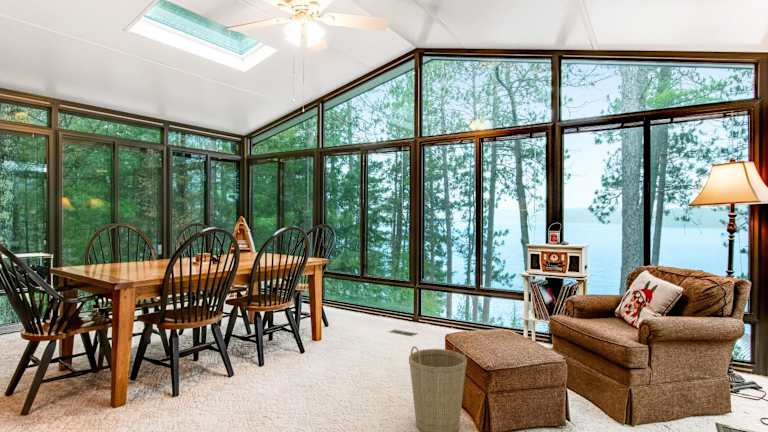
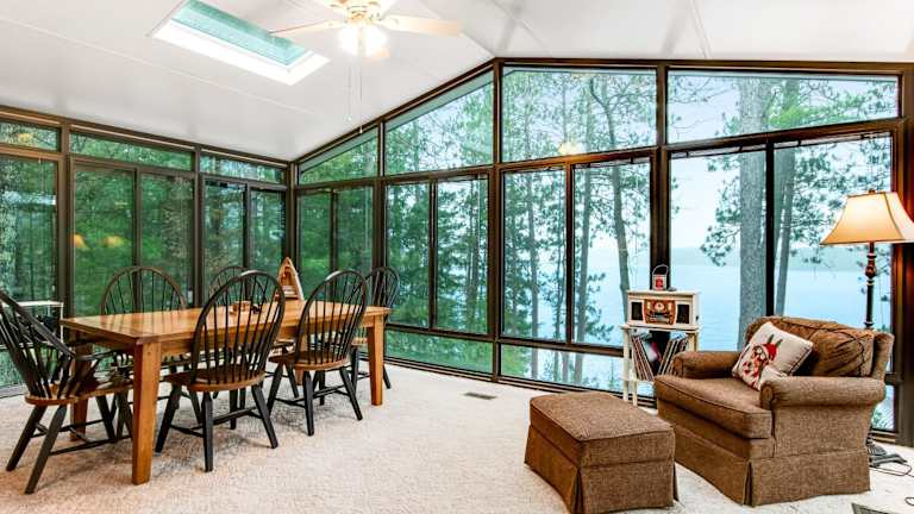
- basket (437, 385)
